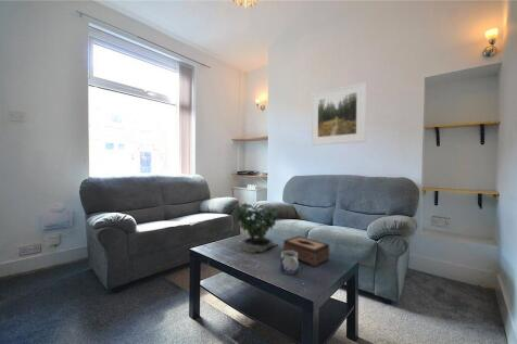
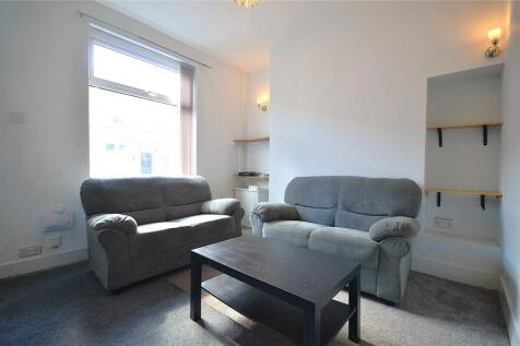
- mug (290, 263)
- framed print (336, 116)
- tissue box (305, 250)
- potted plant (254, 222)
